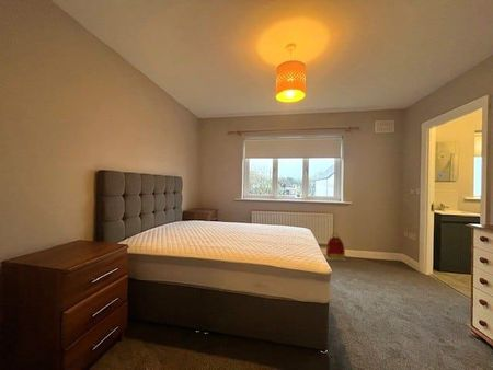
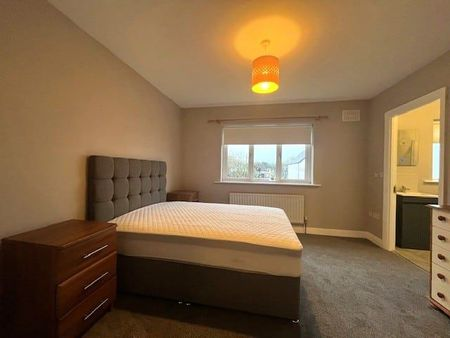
- backpack (334, 245)
